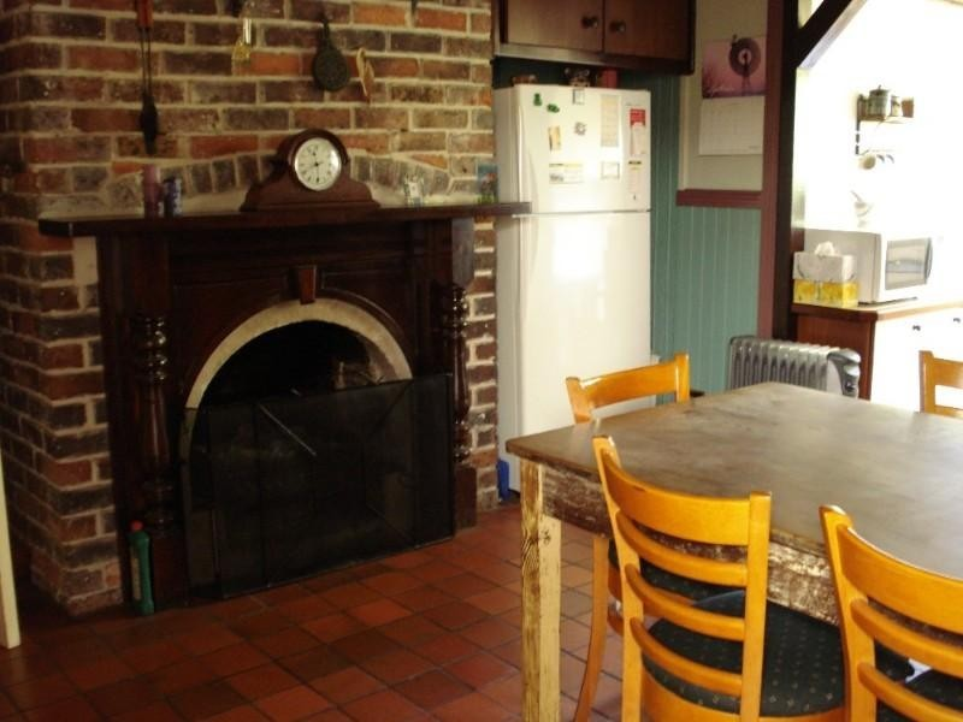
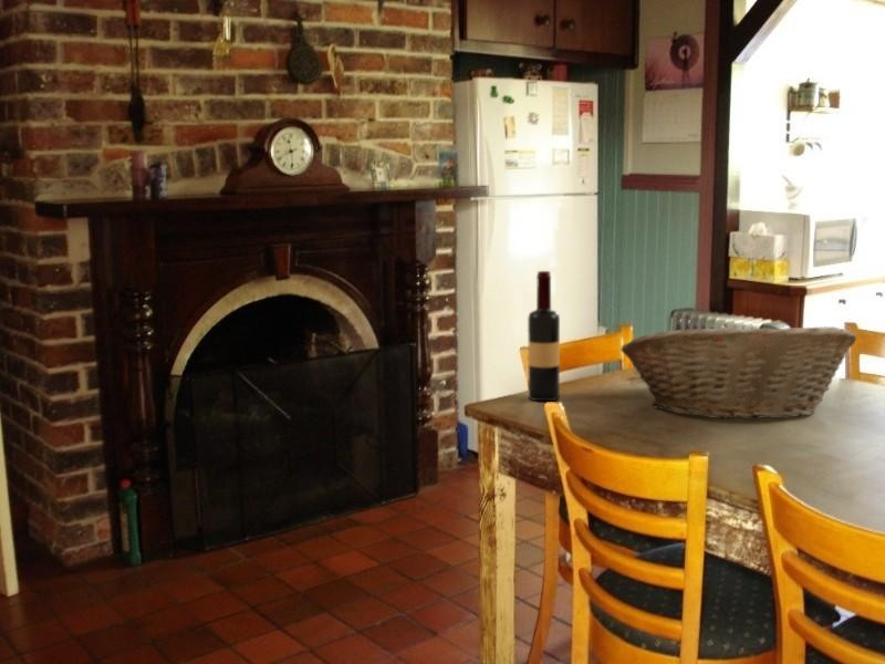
+ wine bottle (543, 334)
+ fruit basket (735, 362)
